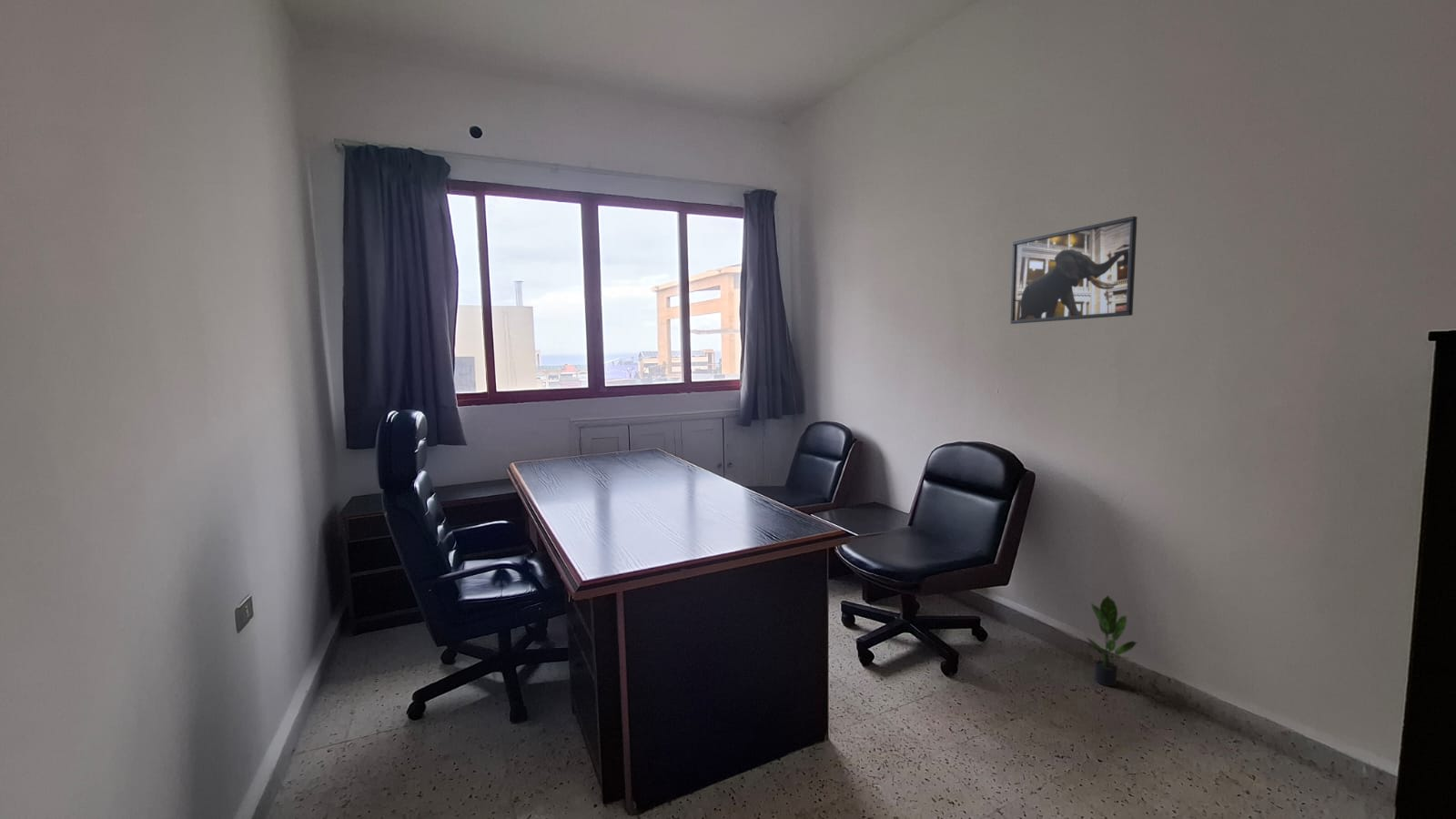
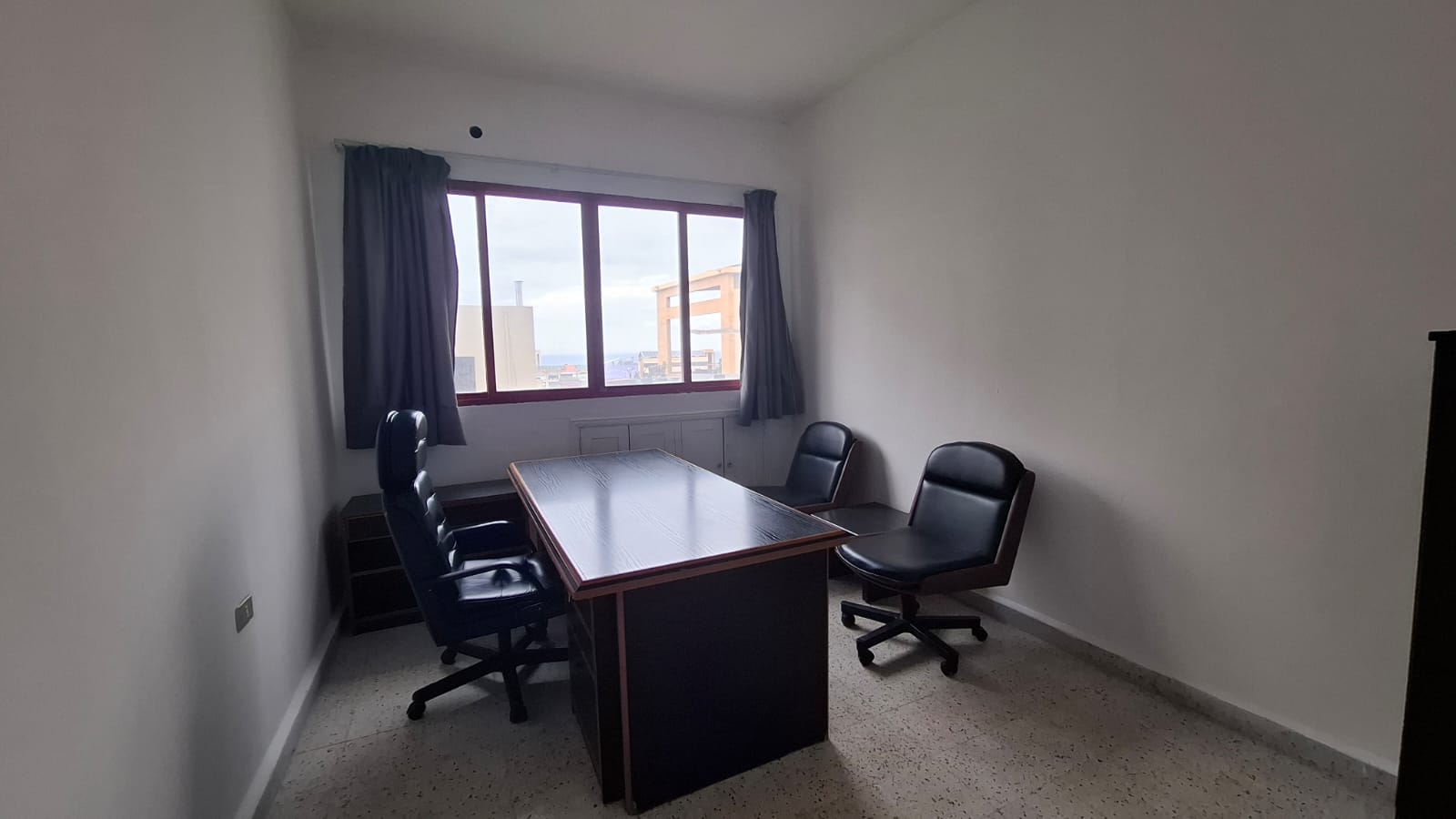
- potted plant (1106, 643)
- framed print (1067, 275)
